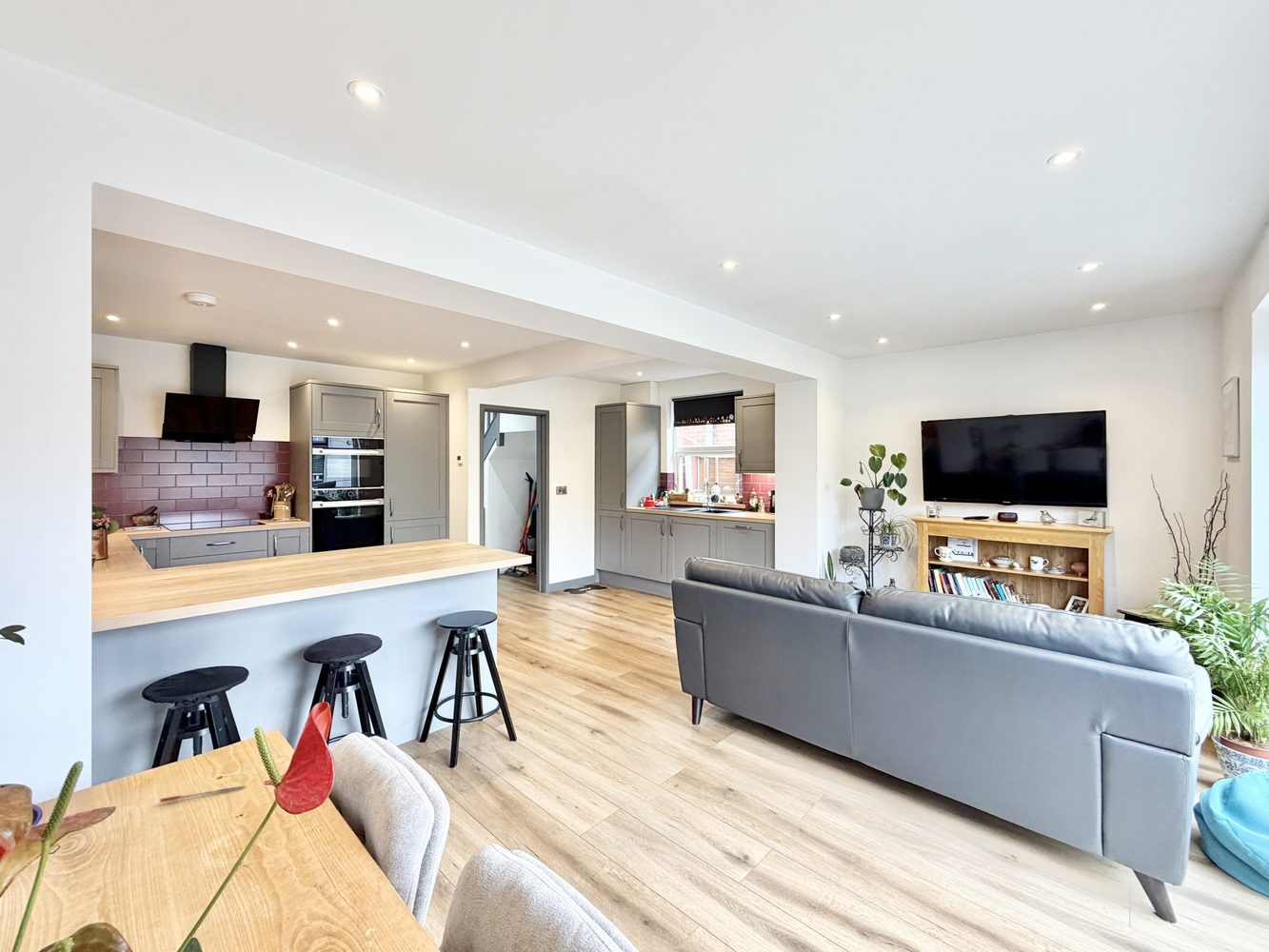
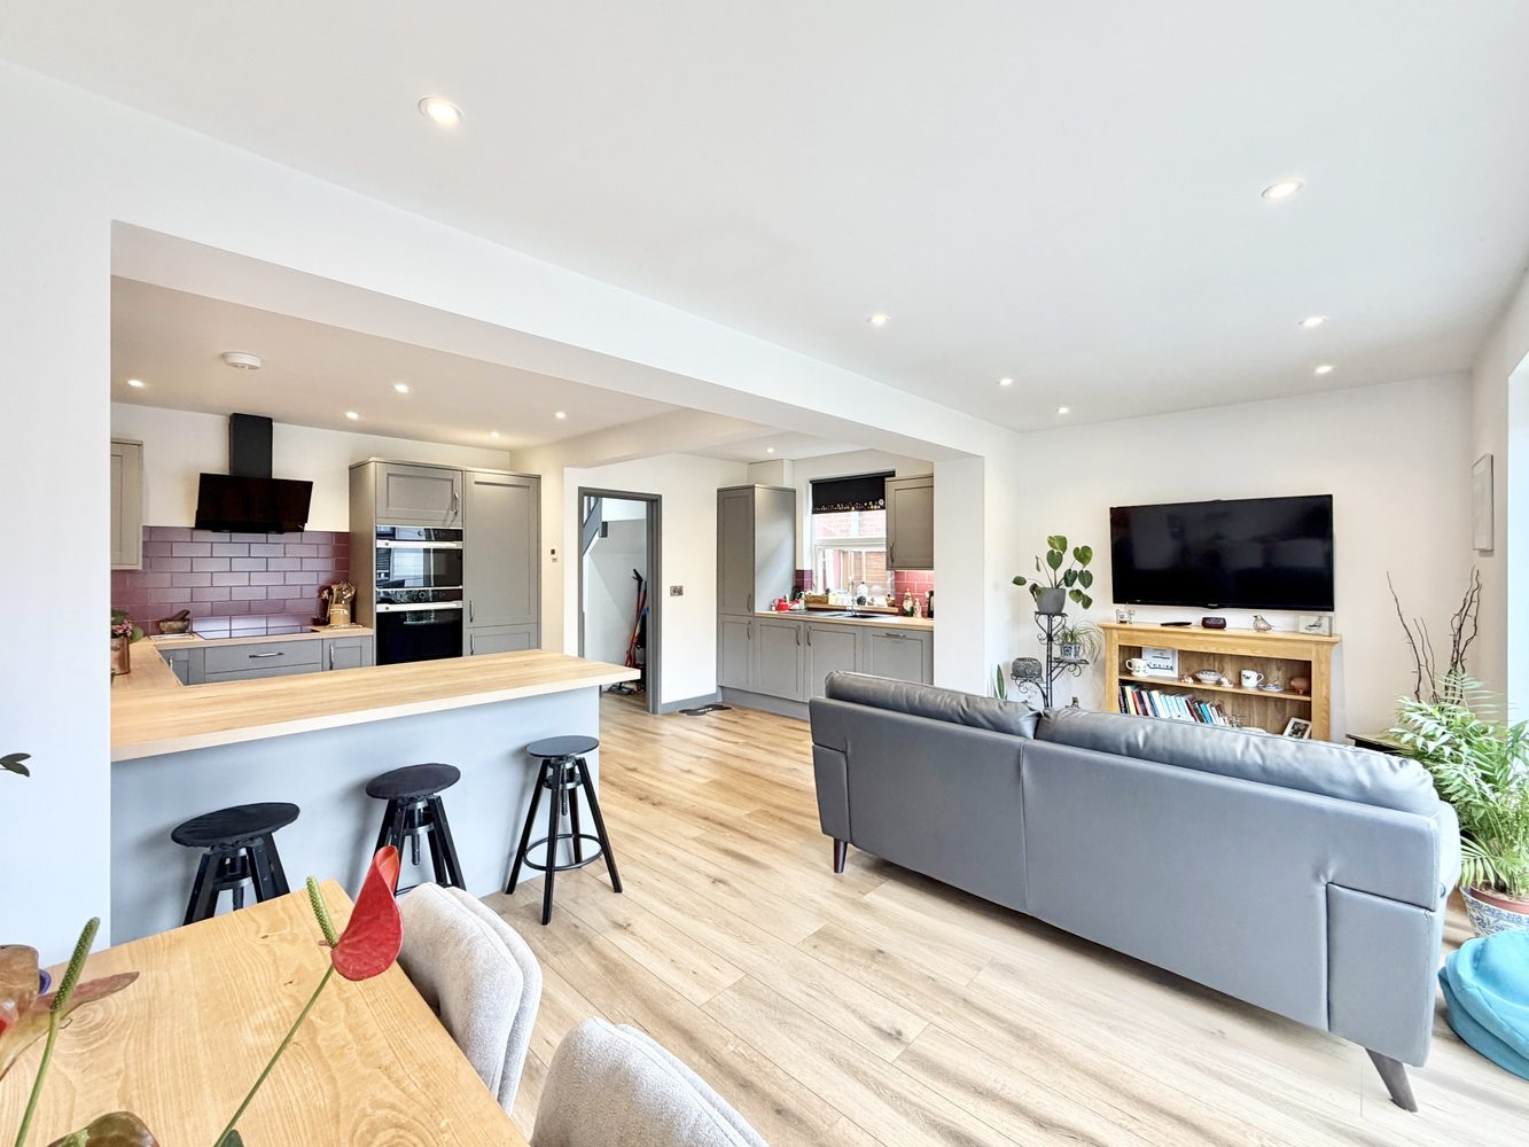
- pen (204, 792)
